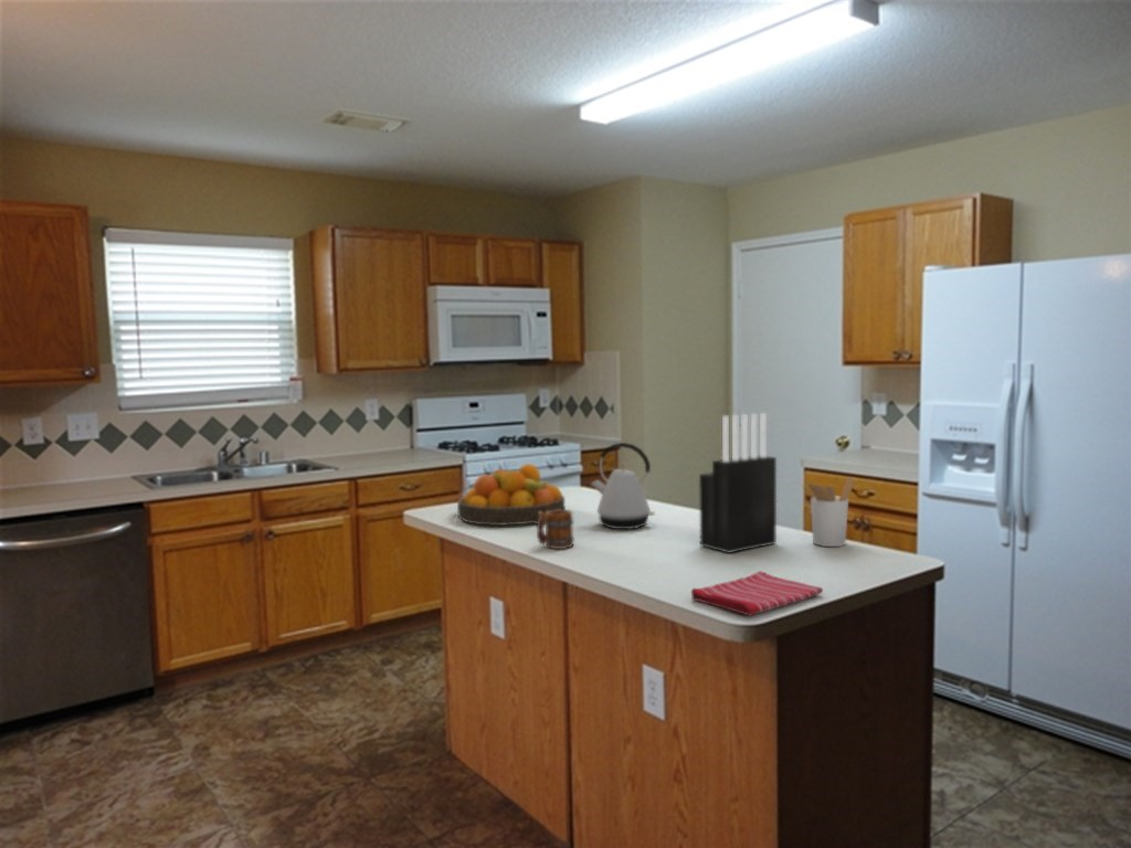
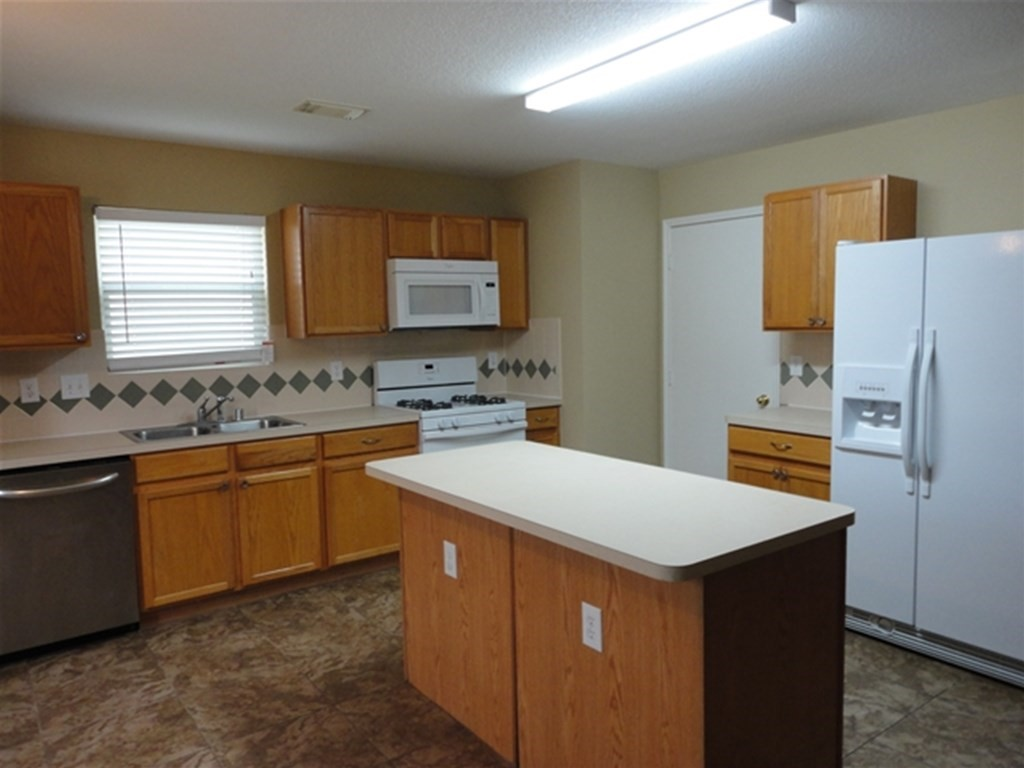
- knife block (734, 479)
- mug (554, 528)
- kettle (621, 484)
- dish towel (755, 592)
- utensil holder (826, 511)
- fruit bowl (510, 491)
